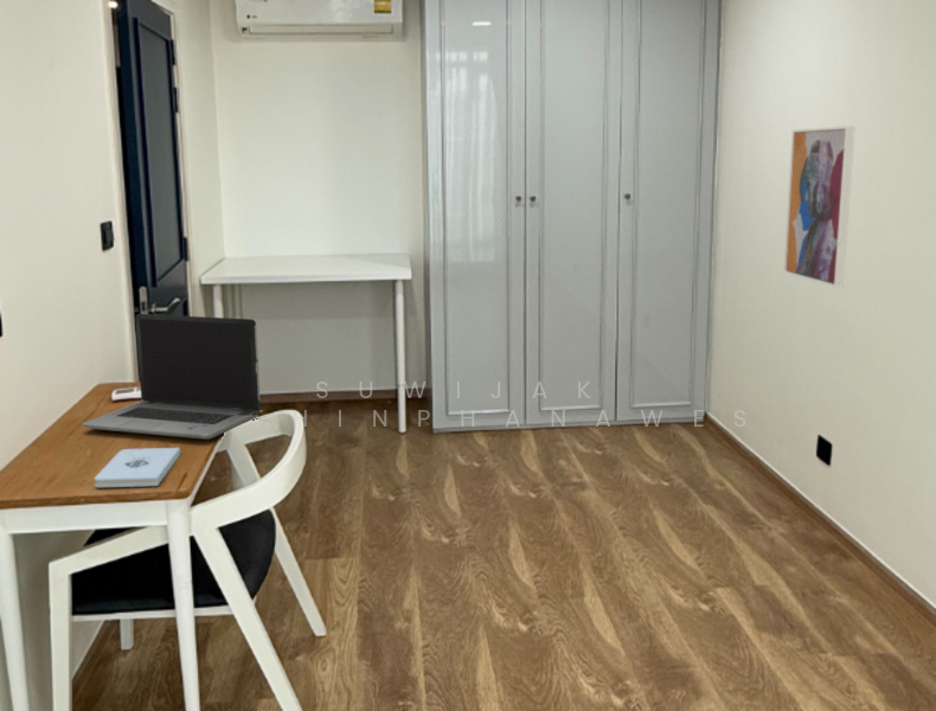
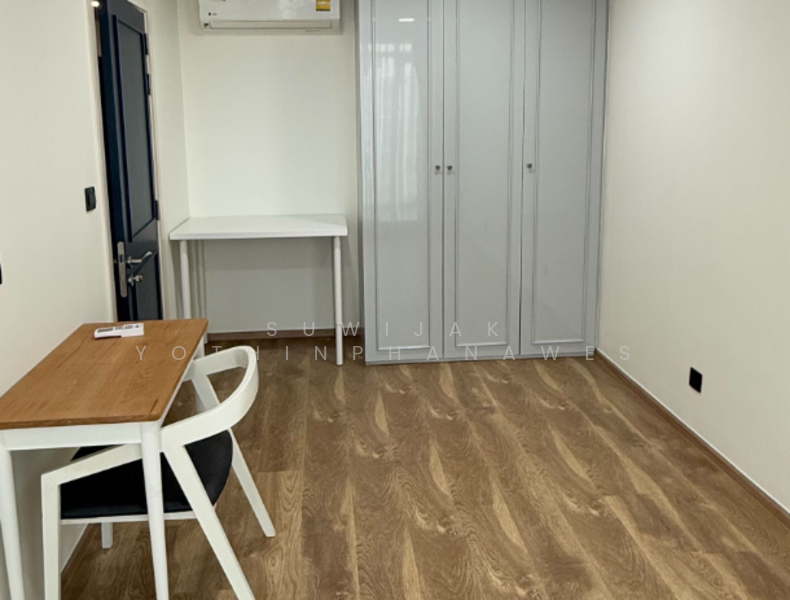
- wall art (816, 205)
- laptop computer (169, 374)
- notepad (139, 466)
